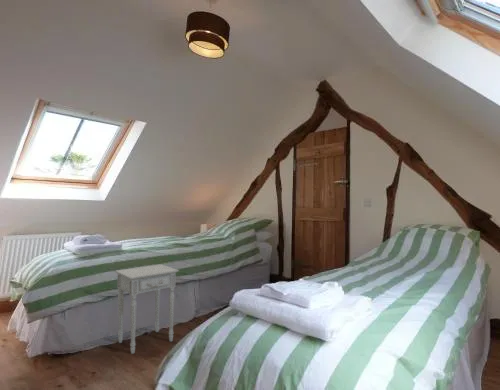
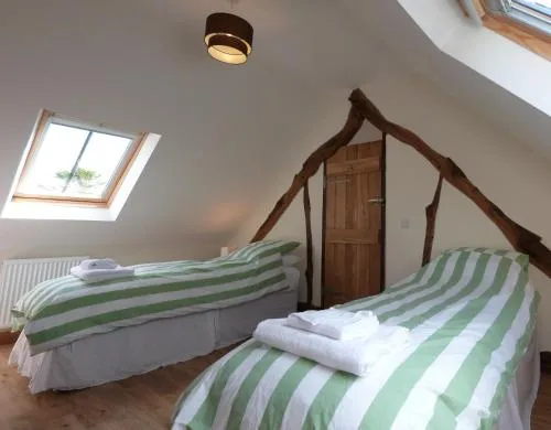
- nightstand (155, 306)
